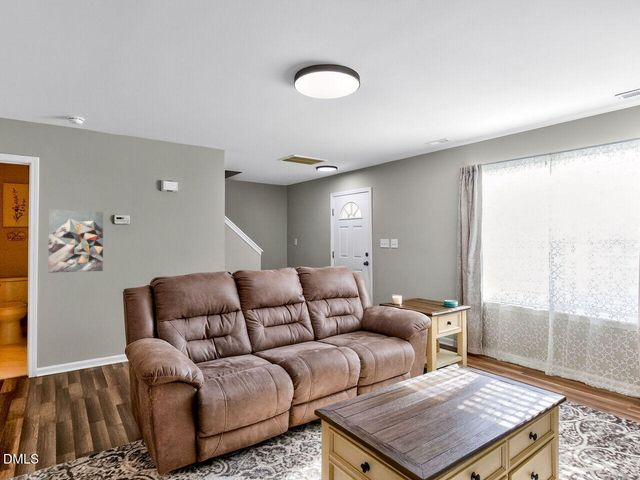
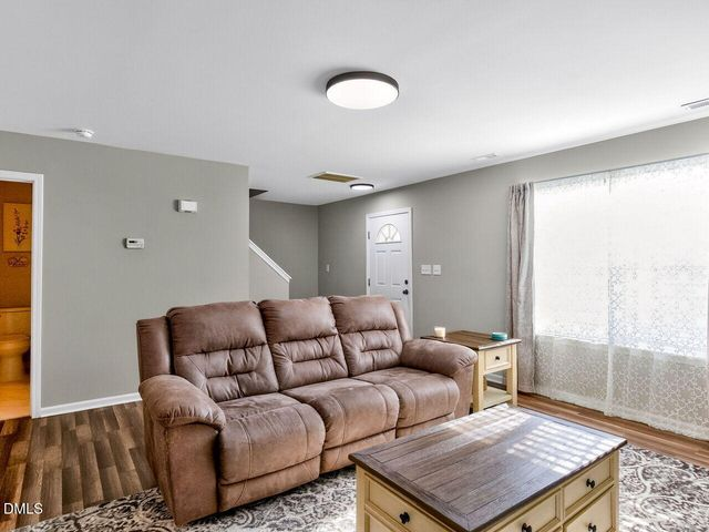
- wall art (76, 241)
